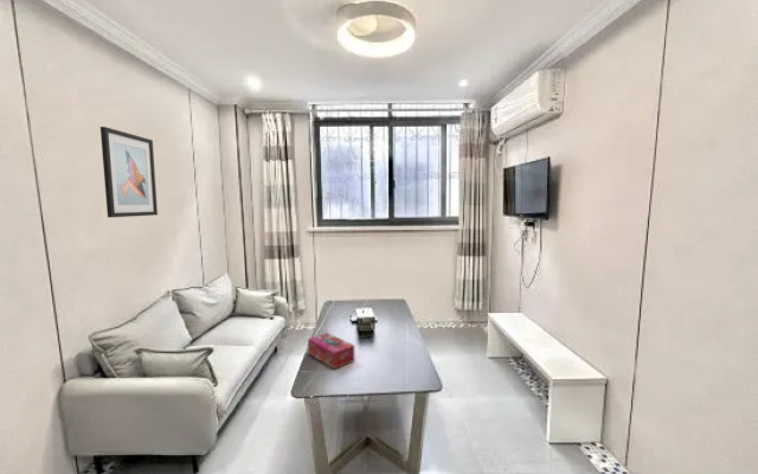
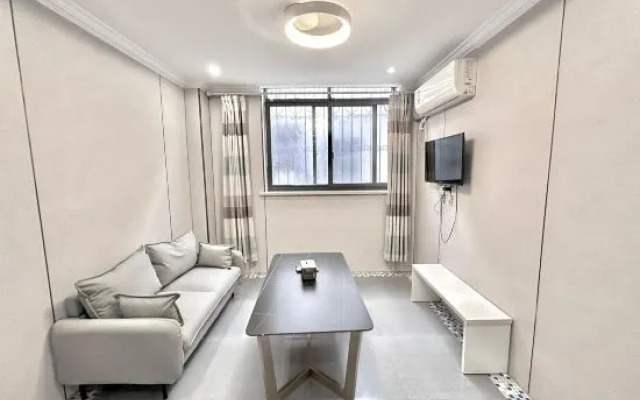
- tissue box (330, 350)
- wall art (131, 175)
